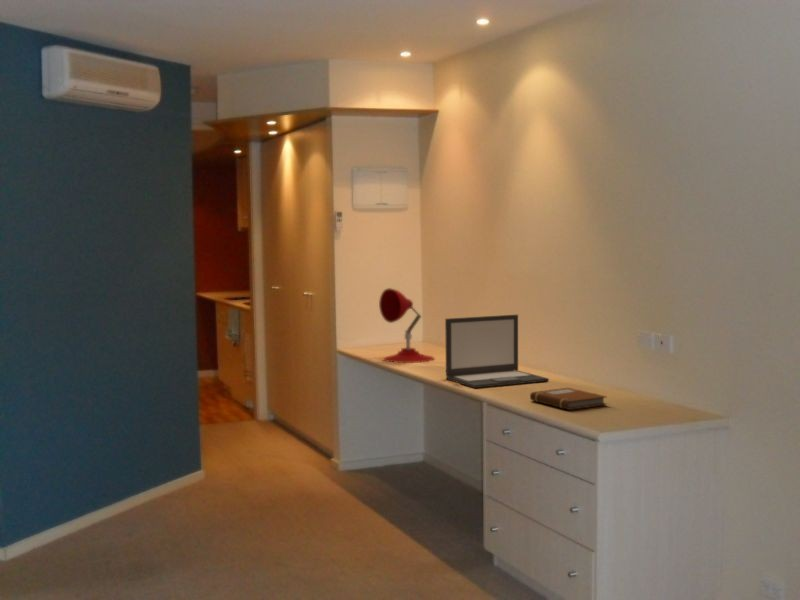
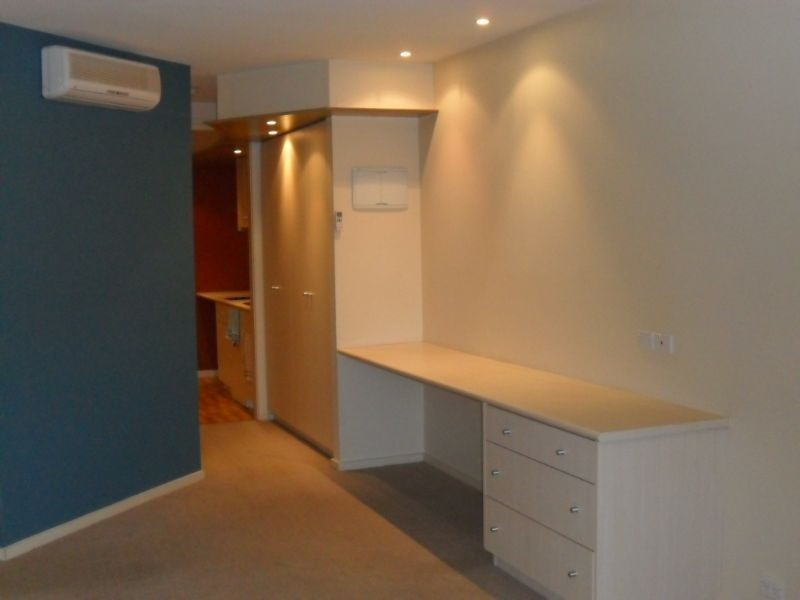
- laptop (496, 349)
- notebook (566, 398)
- desk lamp (410, 325)
